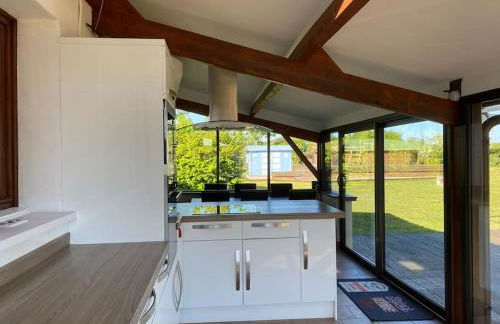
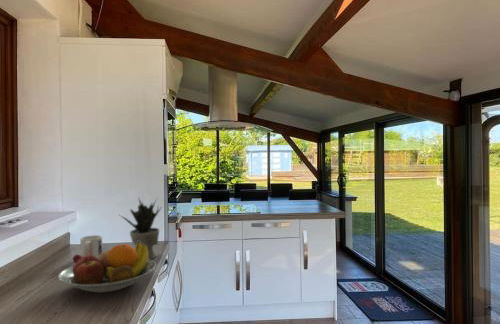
+ potted plant (147, 227)
+ fruit bowl (109, 265)
+ mug (90, 248)
